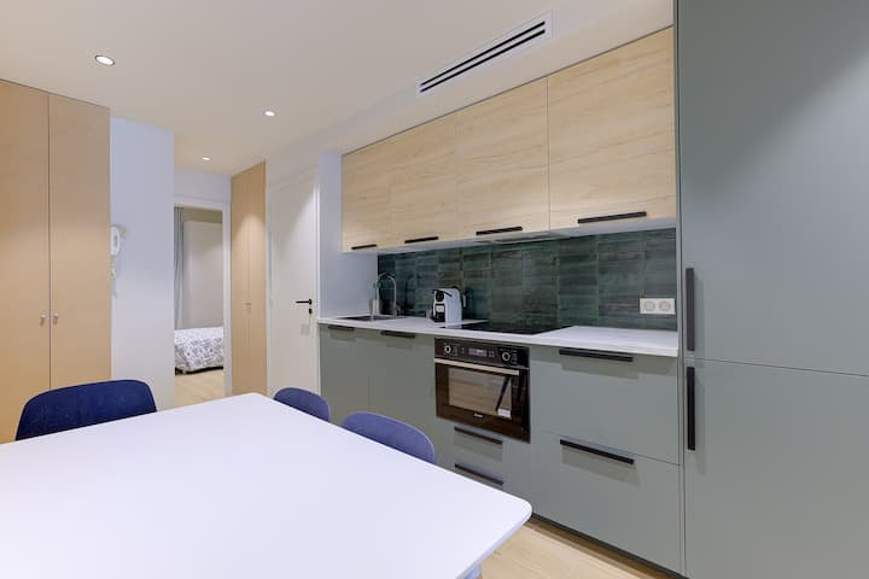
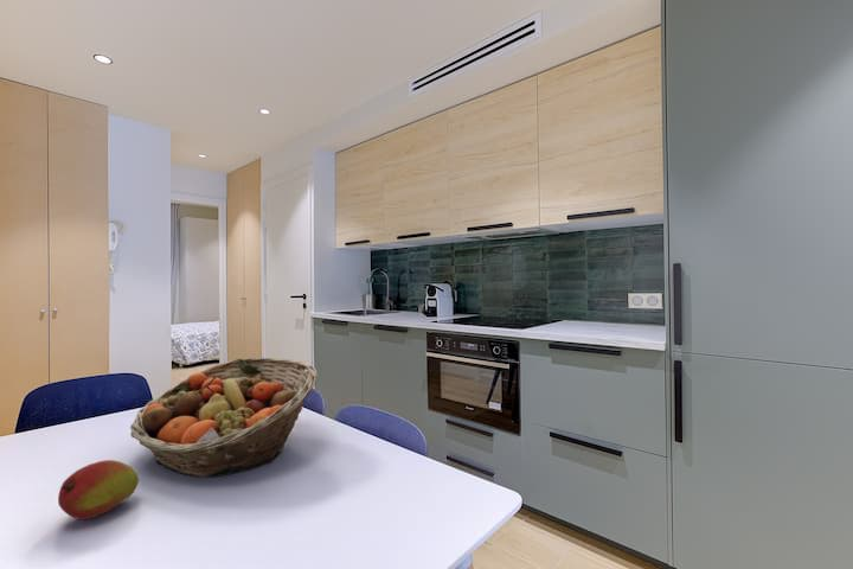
+ fruit (100, 486)
+ fruit basket (230, 408)
